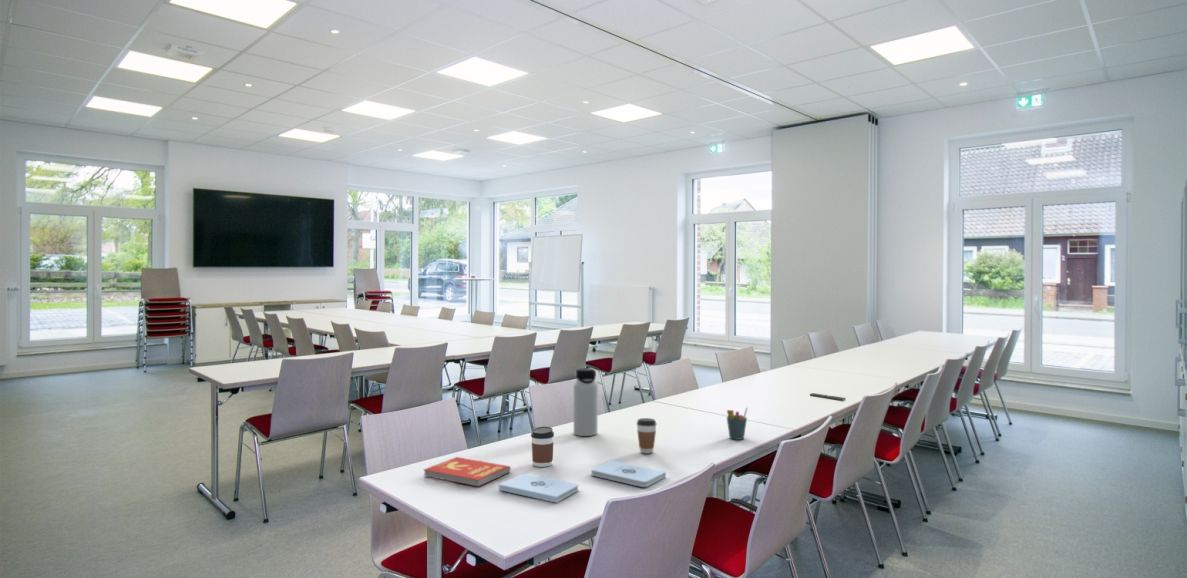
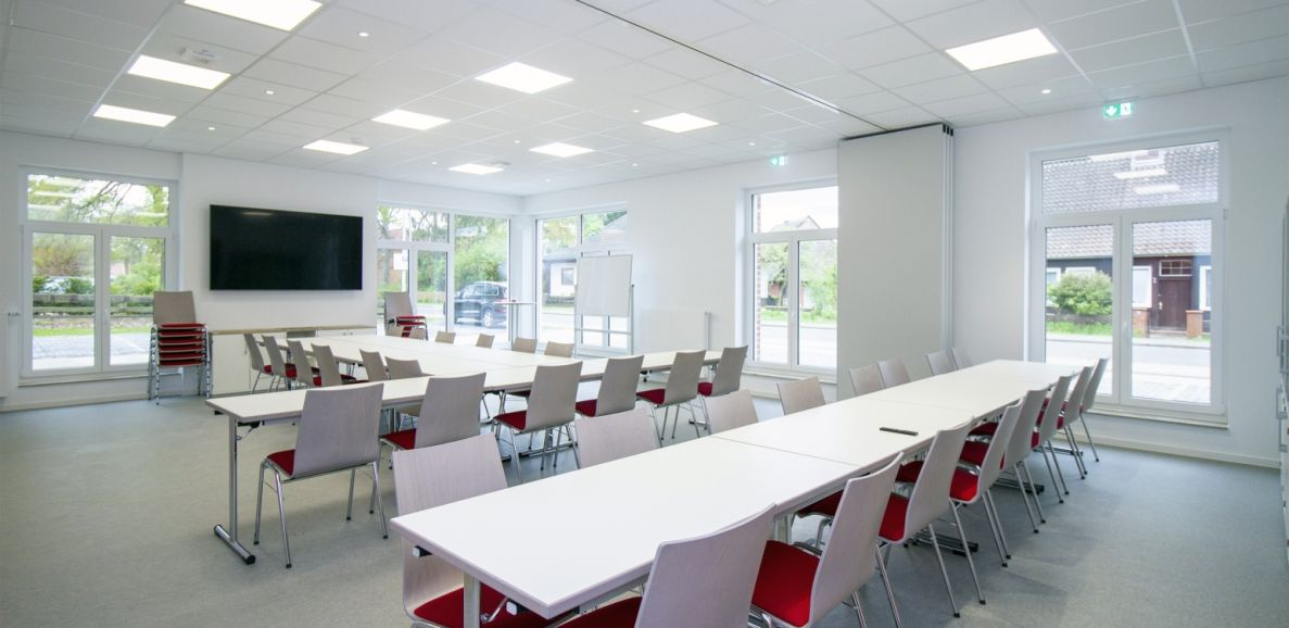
- notepad (539, 487)
- pen holder (736, 422)
- notepad (627, 473)
- coffee cup (646, 435)
- book (467, 470)
- water bottle (585, 401)
- coffee cup (542, 446)
